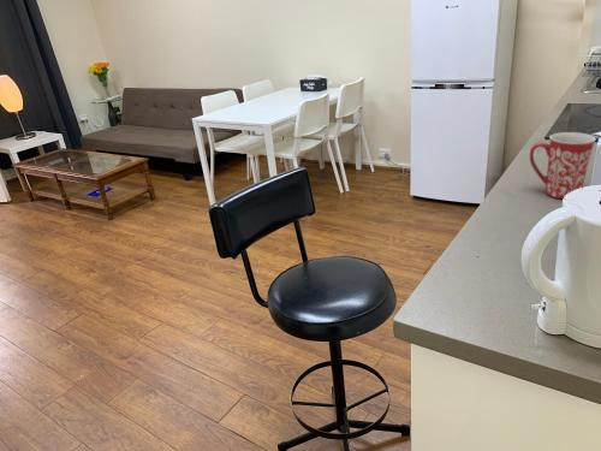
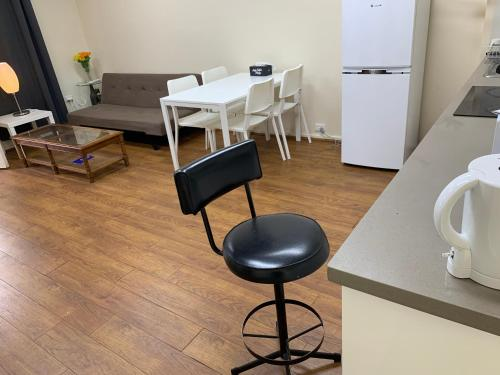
- mug (558, 165)
